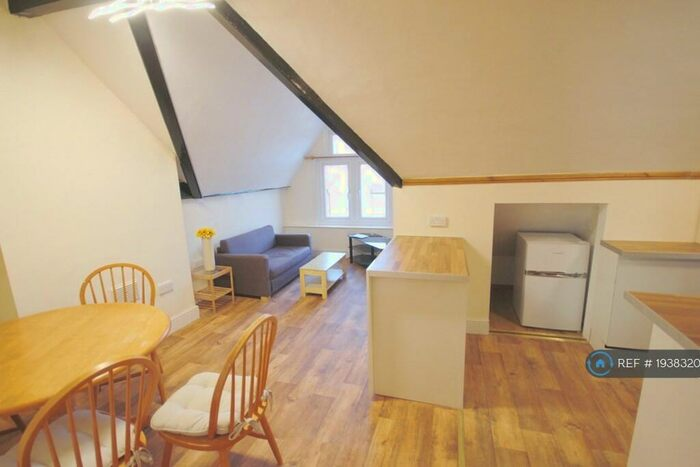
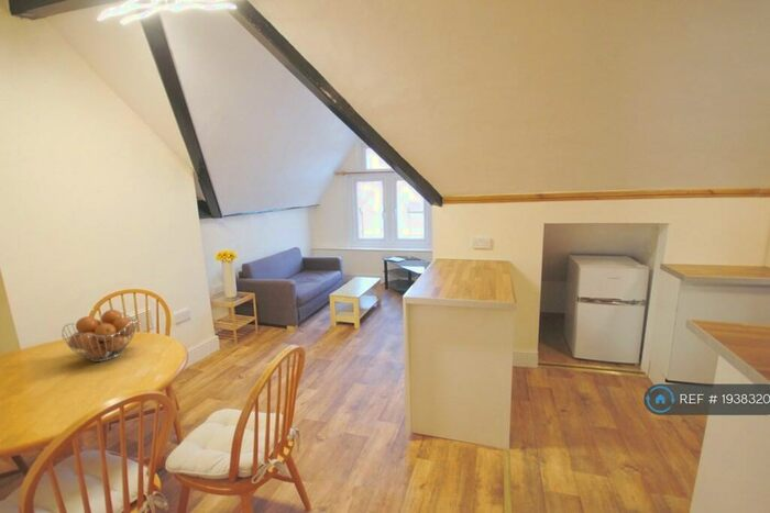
+ fruit basket (102, 335)
